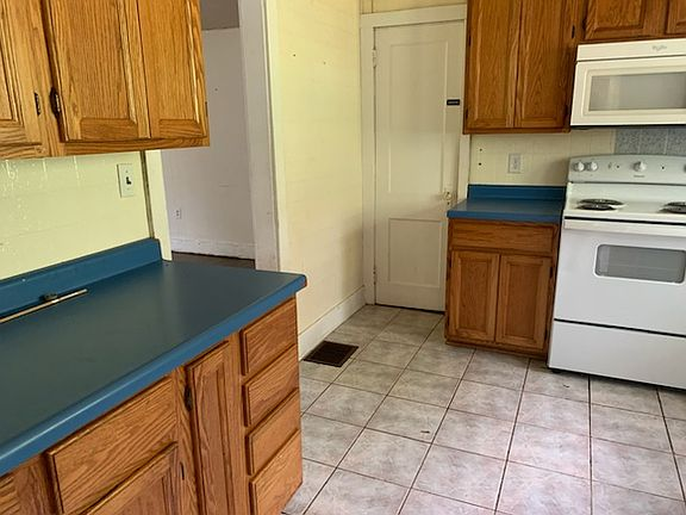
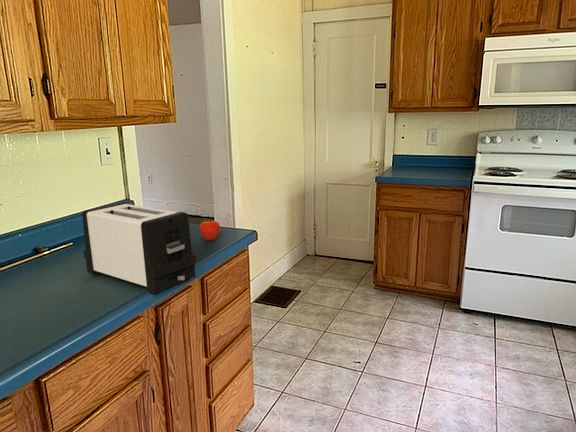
+ toaster (138, 245)
+ fruit (209, 229)
